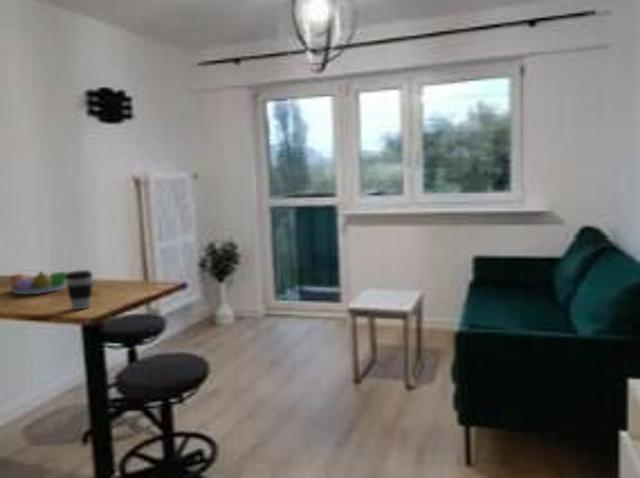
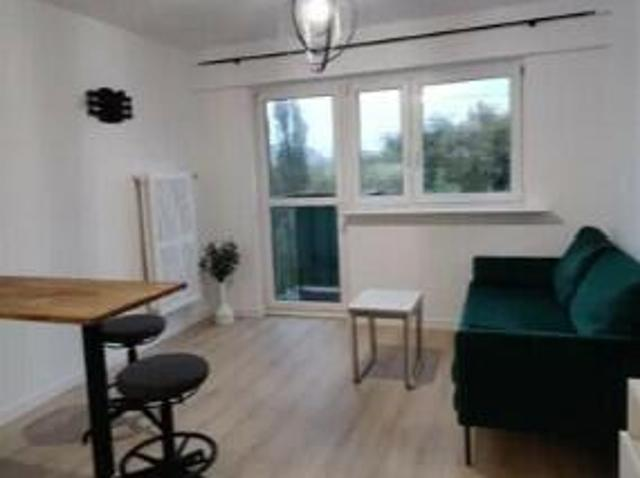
- coffee cup (80, 289)
- fruit bowl (40, 279)
